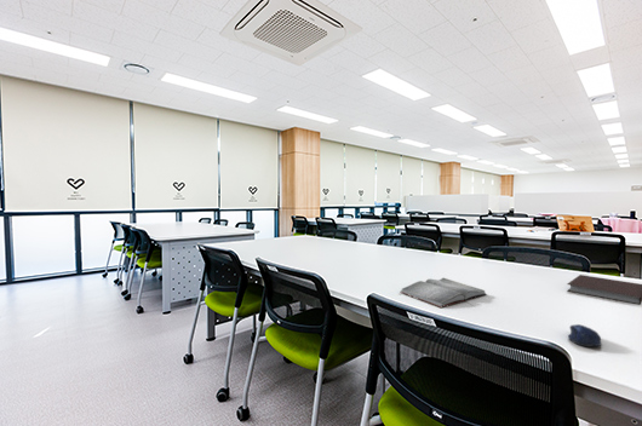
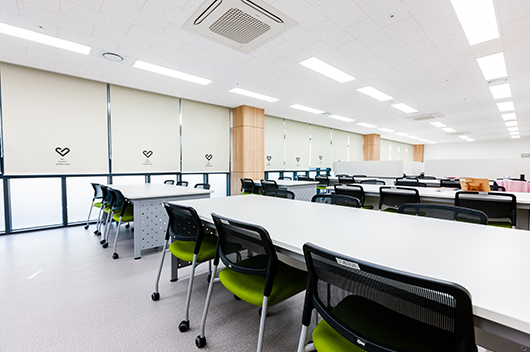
- hardback book (442, 289)
- computer mouse (584, 333)
- notebook (606, 288)
